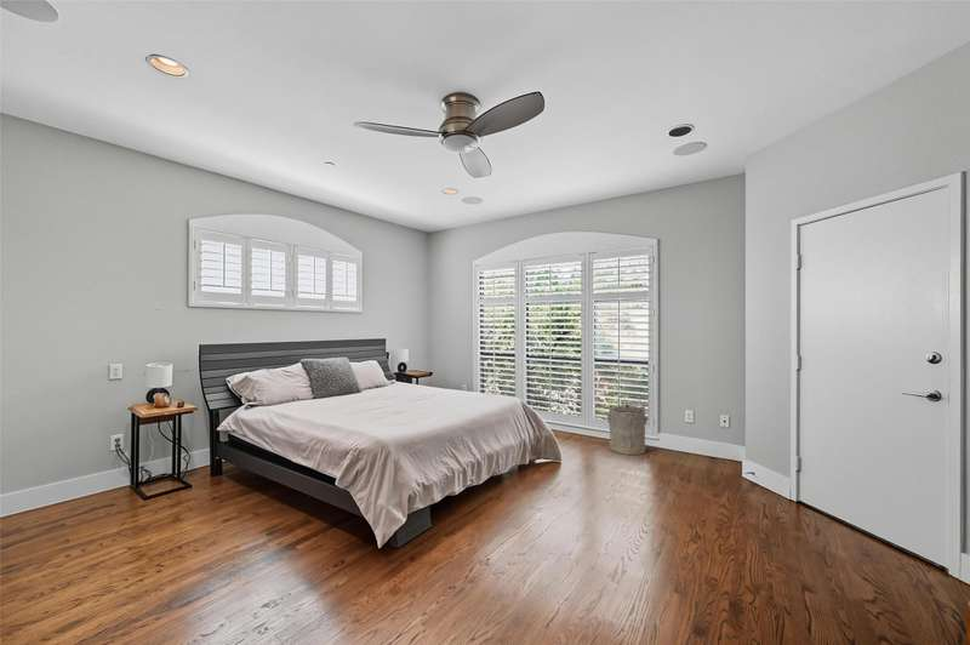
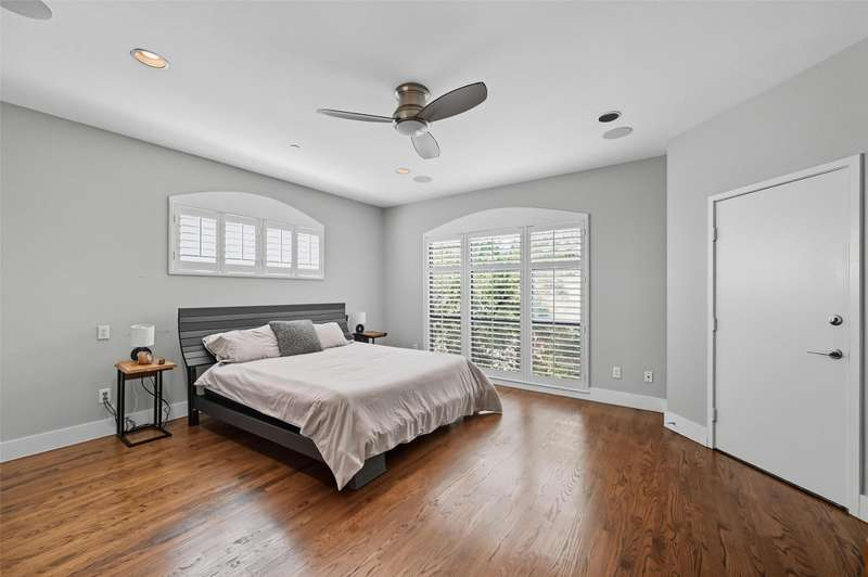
- laundry hamper (626, 426)
